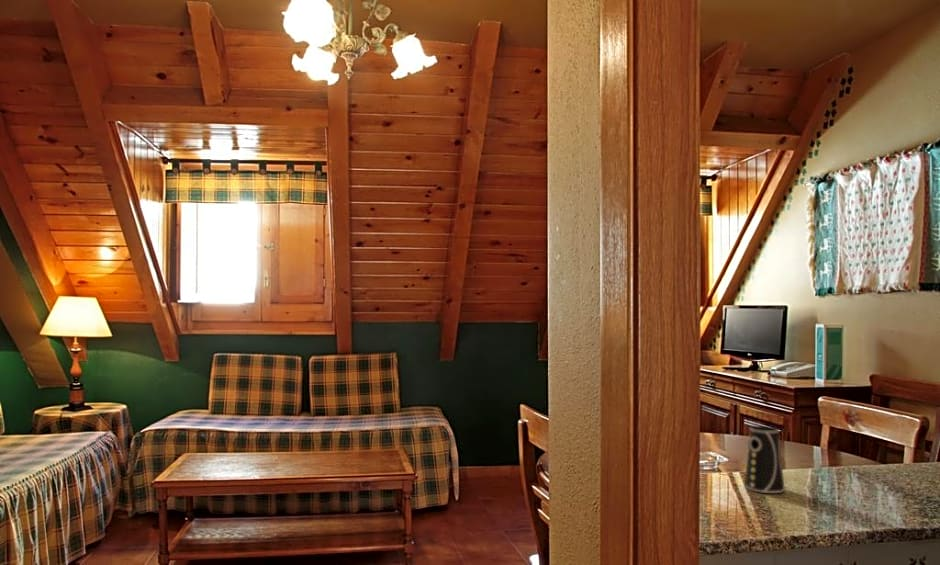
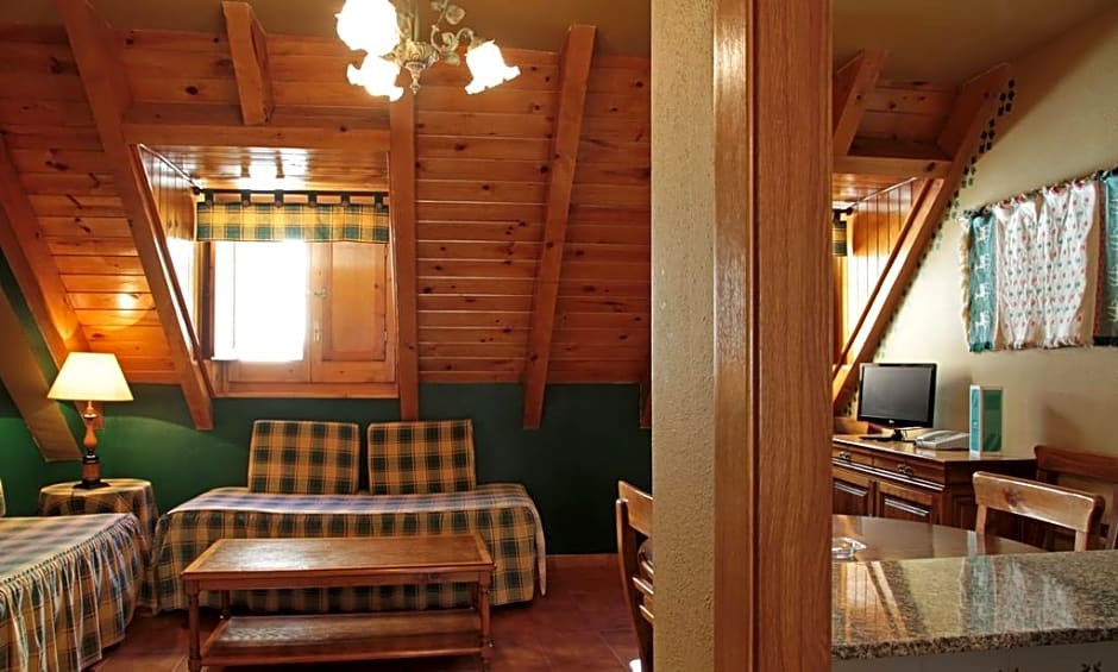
- cup (764, 458)
